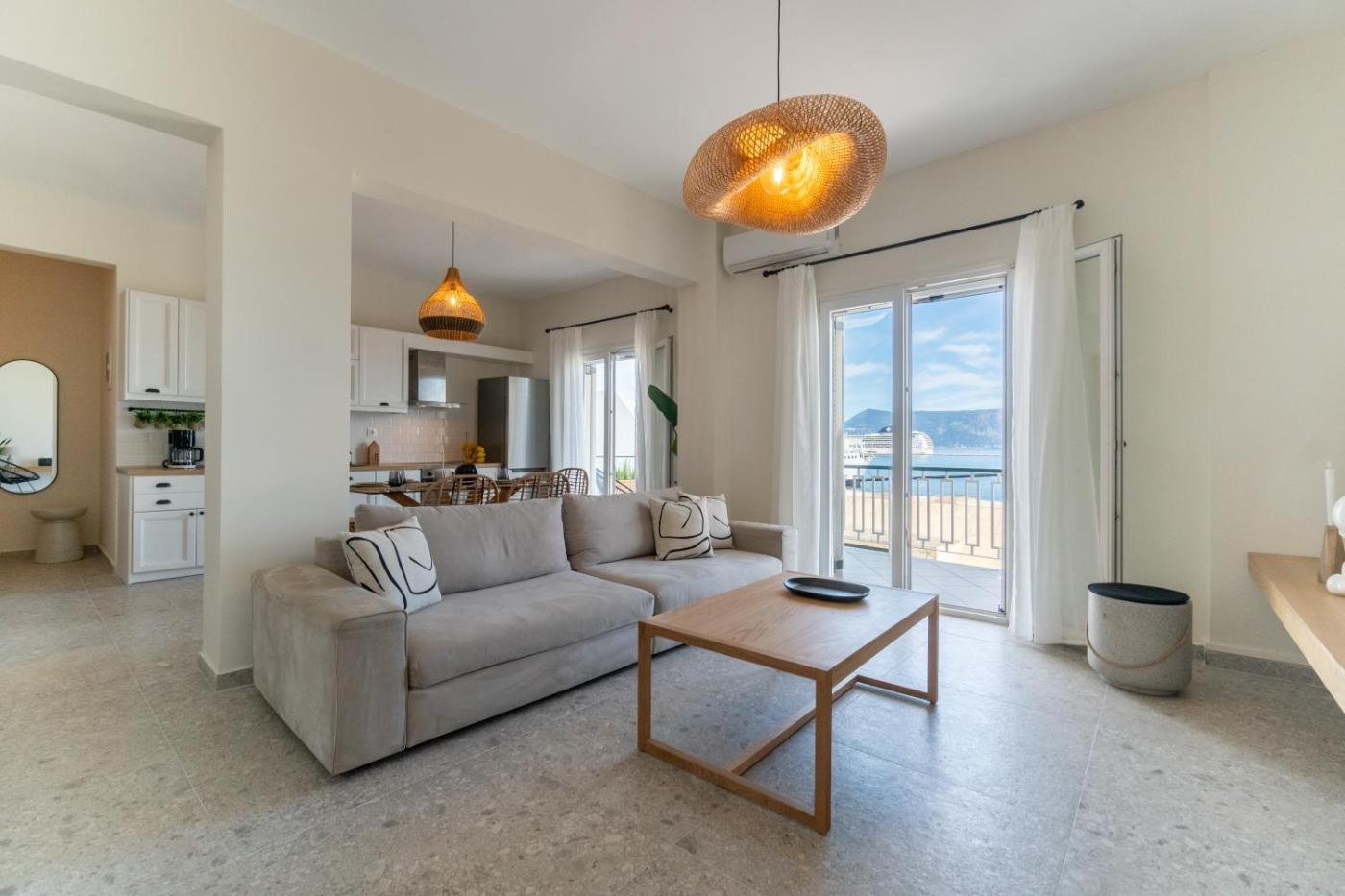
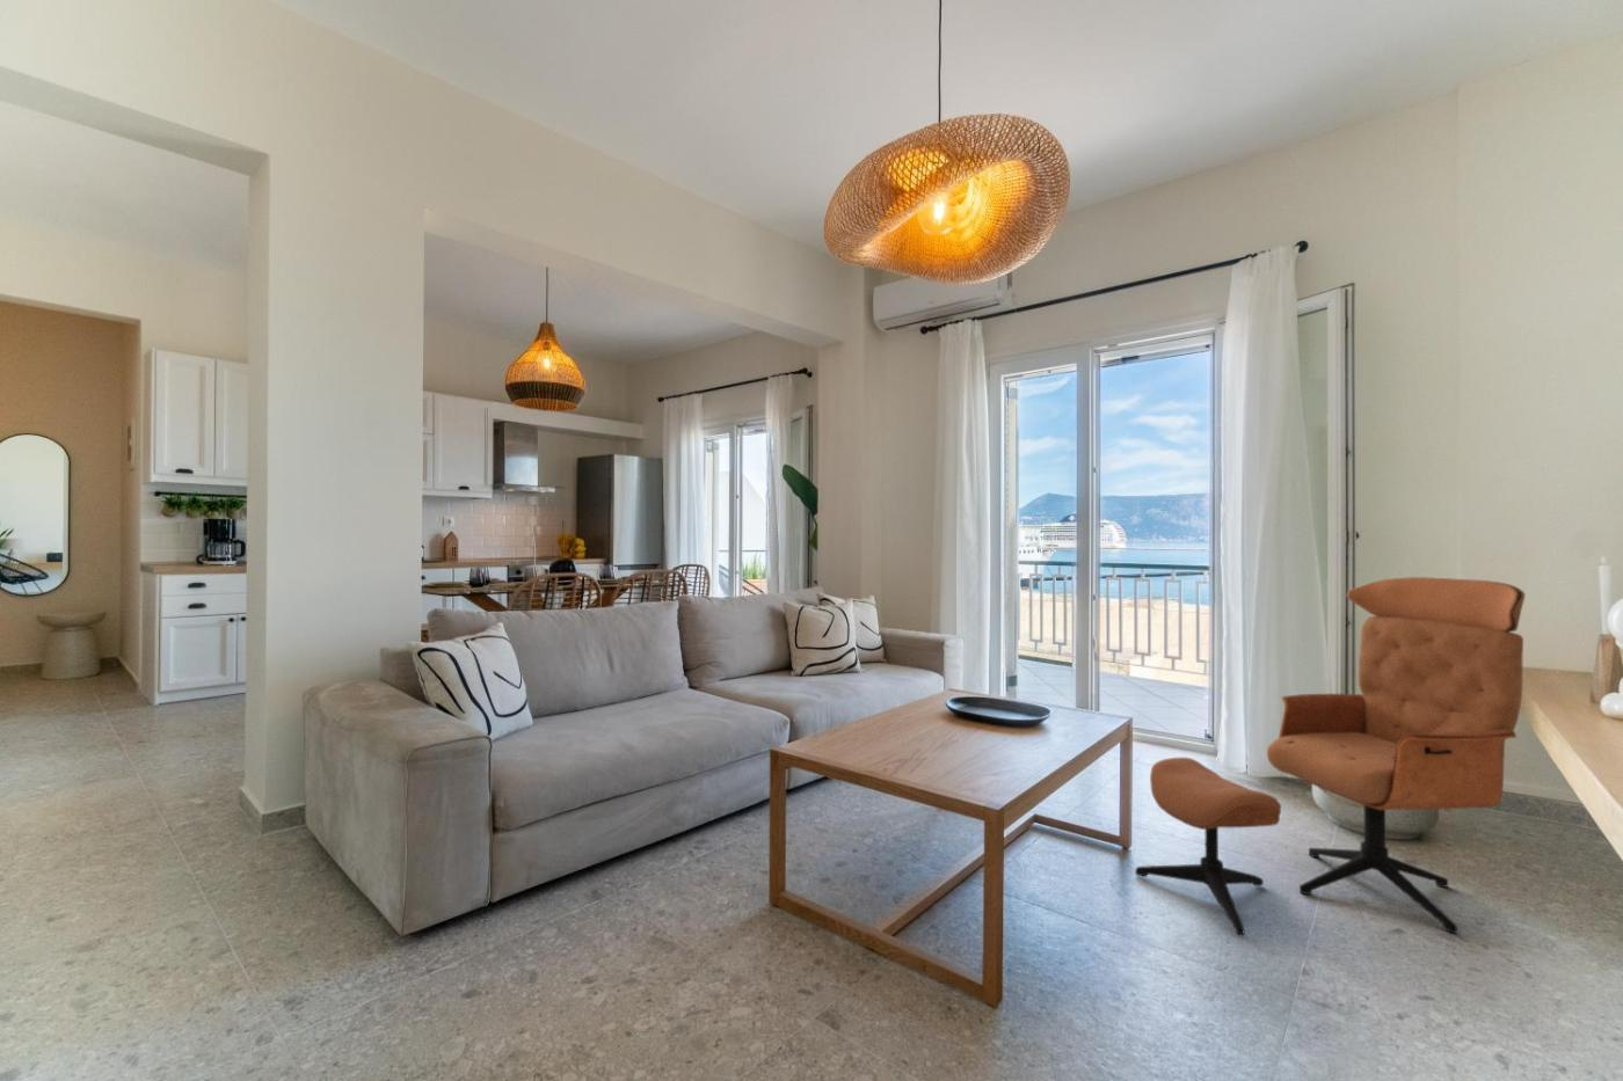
+ lounge chair (1310, 735)
